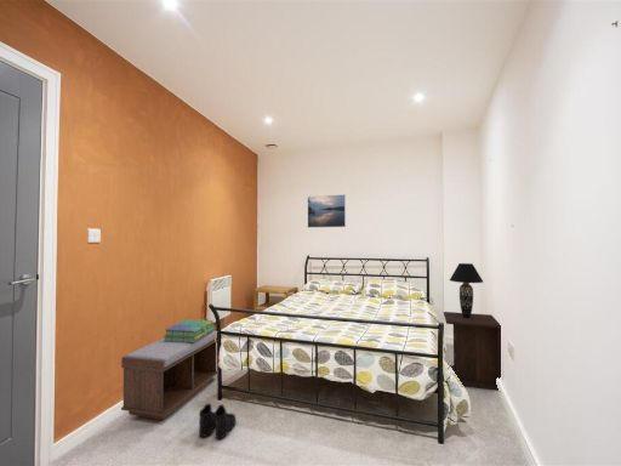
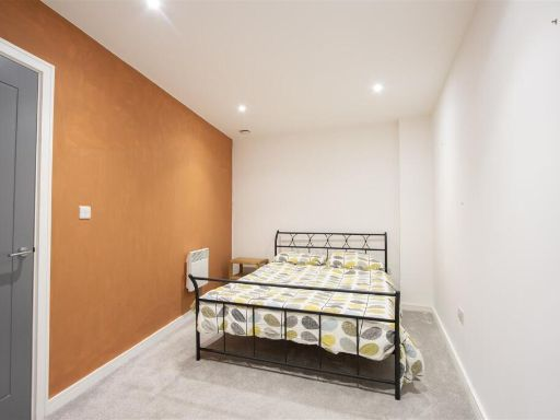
- table lamp (466, 290)
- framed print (326, 211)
- bench (176, 368)
- boots (217, 415)
- stack of books (189, 329)
- nightstand (469, 347)
